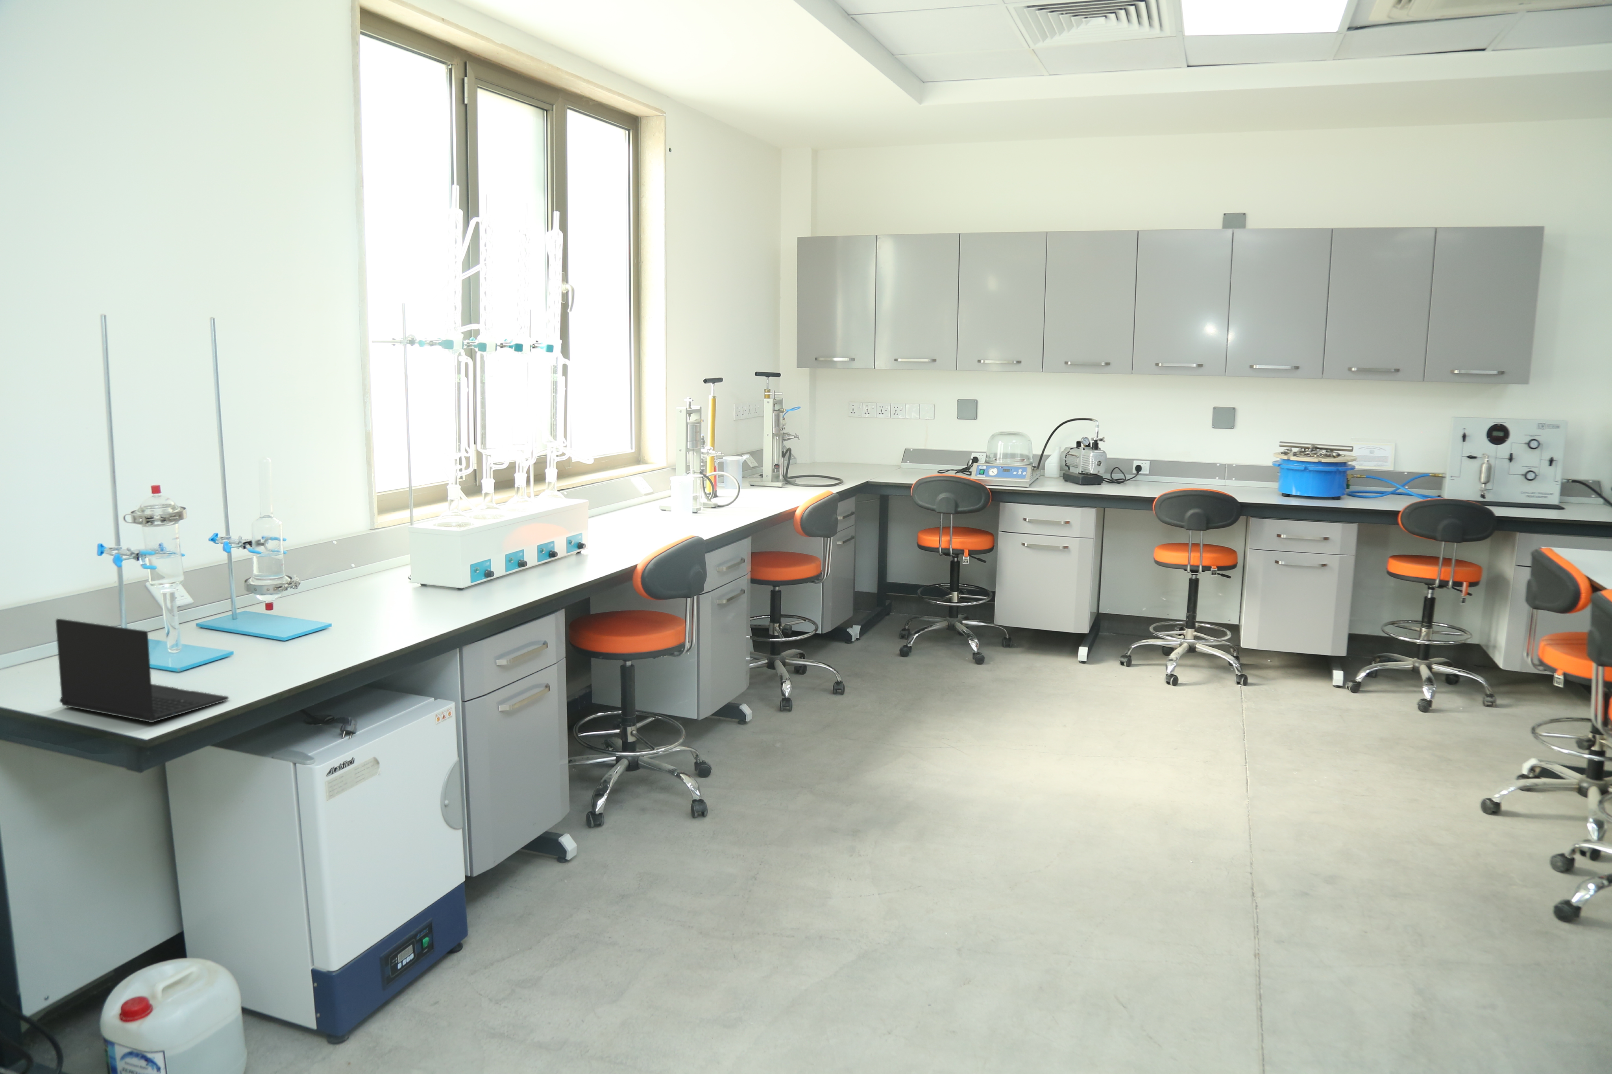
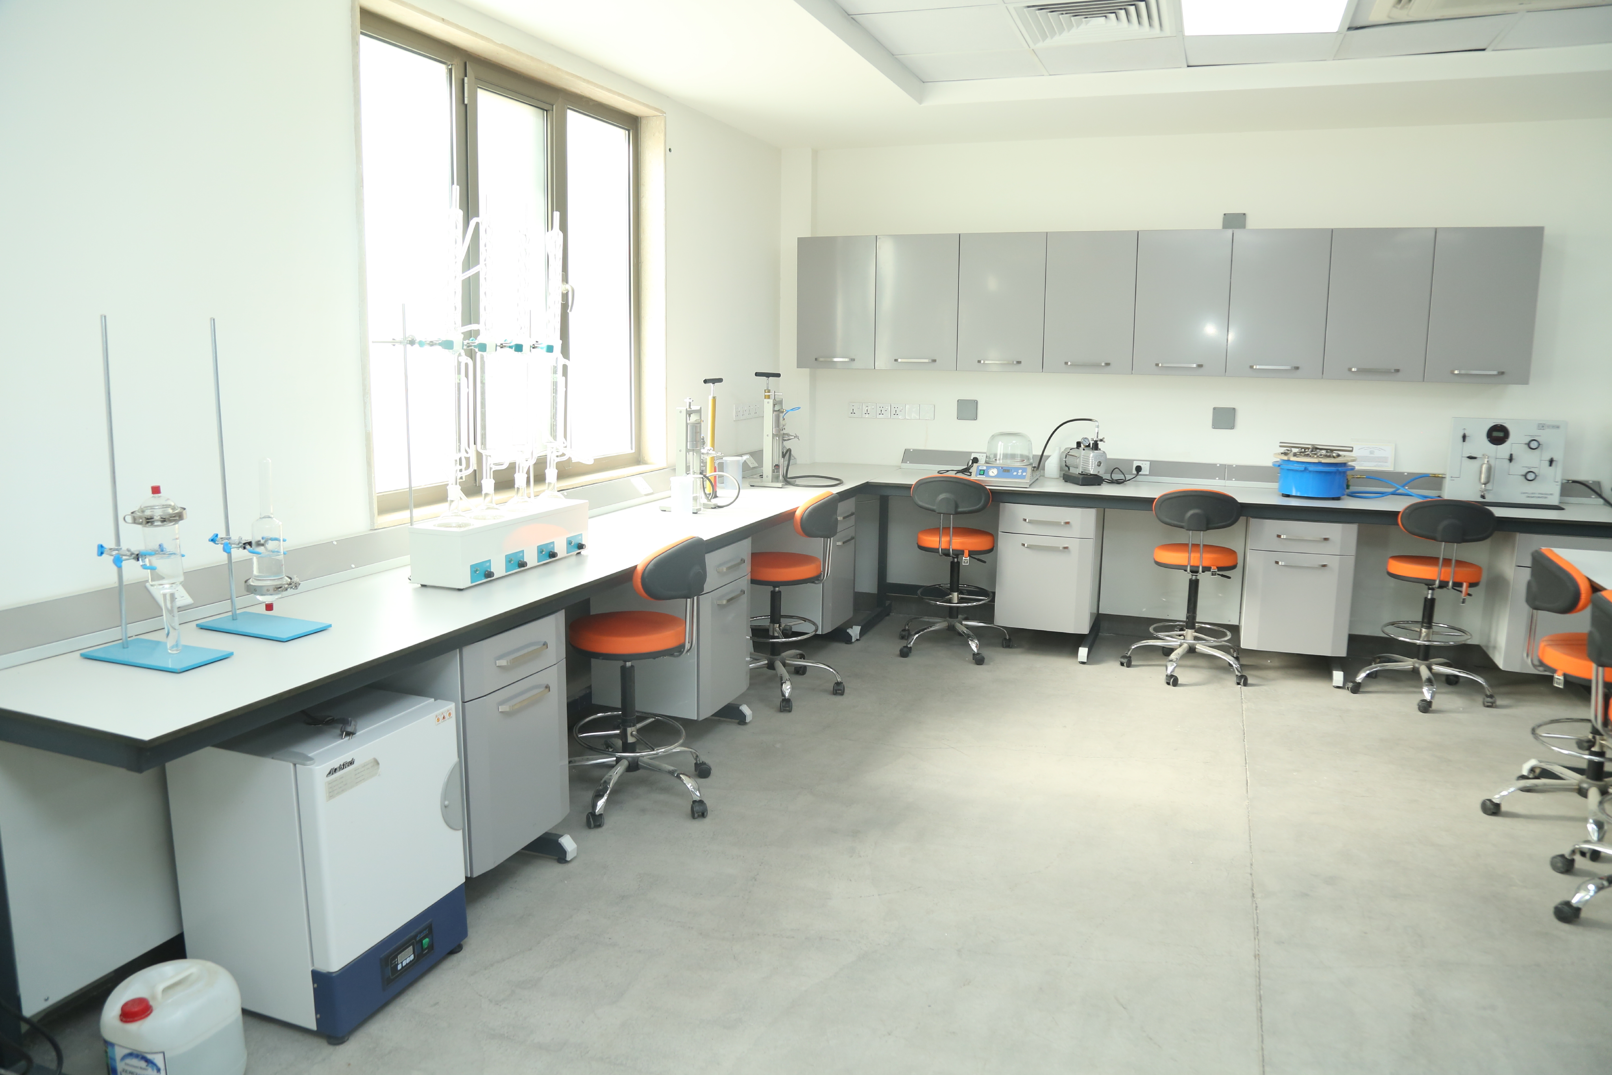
- laptop (143, 660)
